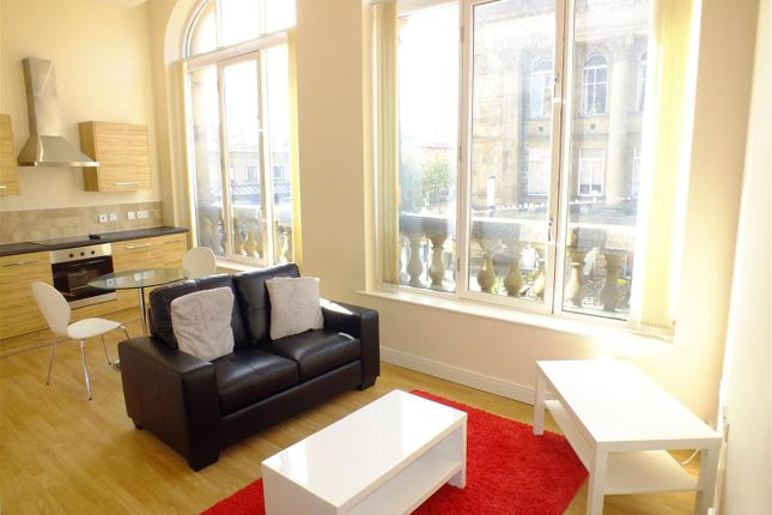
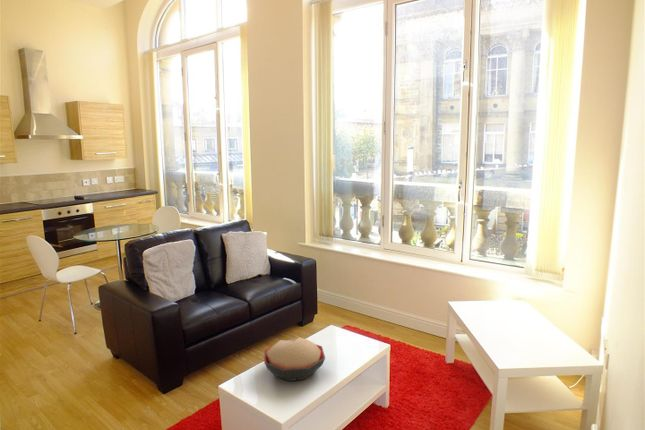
+ decorative bowl (294, 355)
